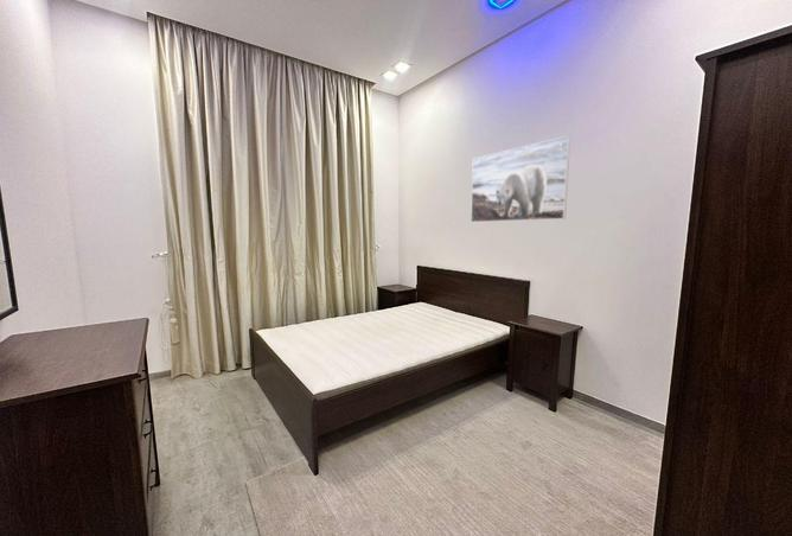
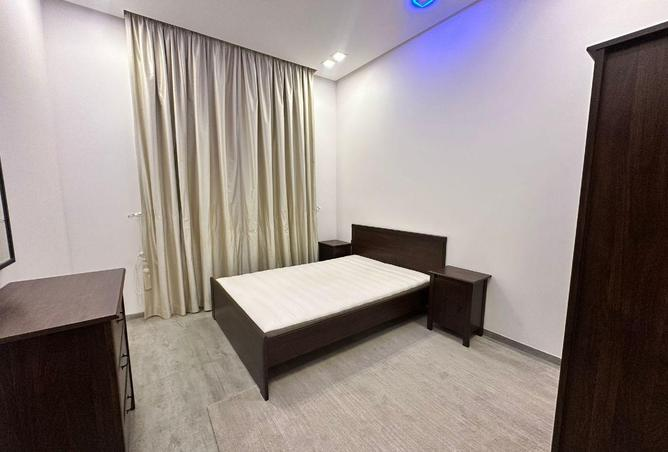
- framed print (513, 185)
